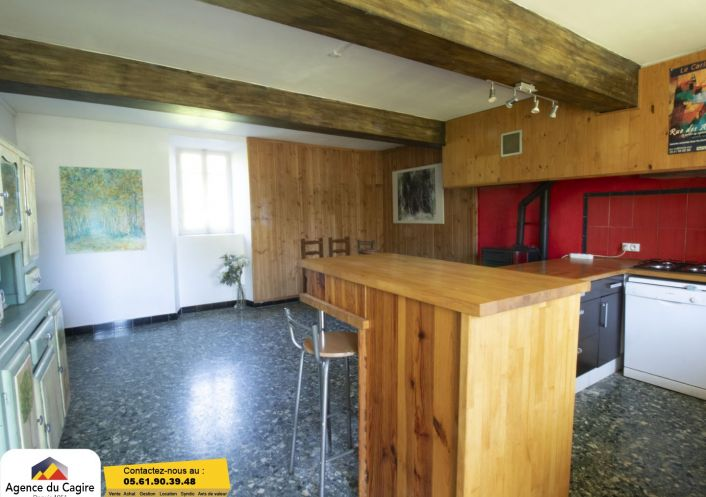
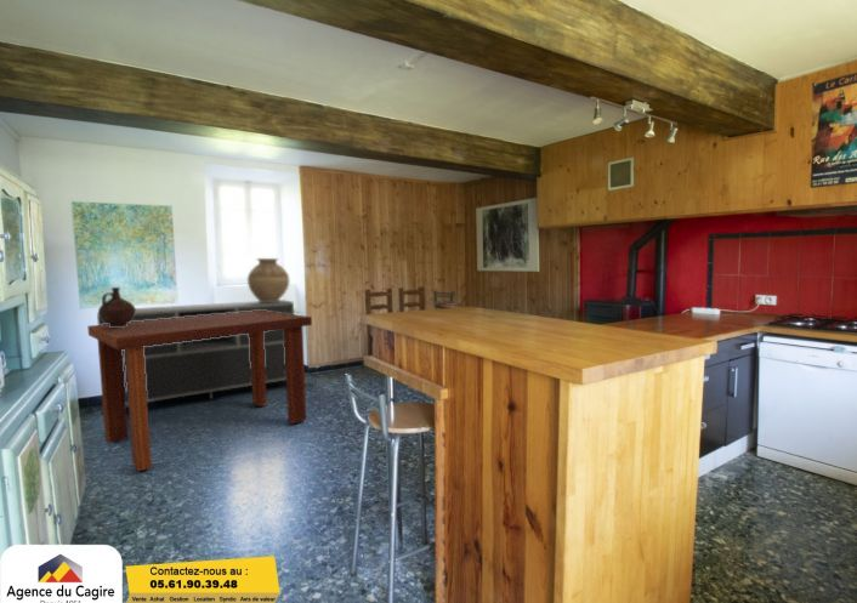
+ ceramic jug (117, 307)
+ sideboard (206, 351)
+ ceramic pot (268, 279)
+ dining table (200, 339)
